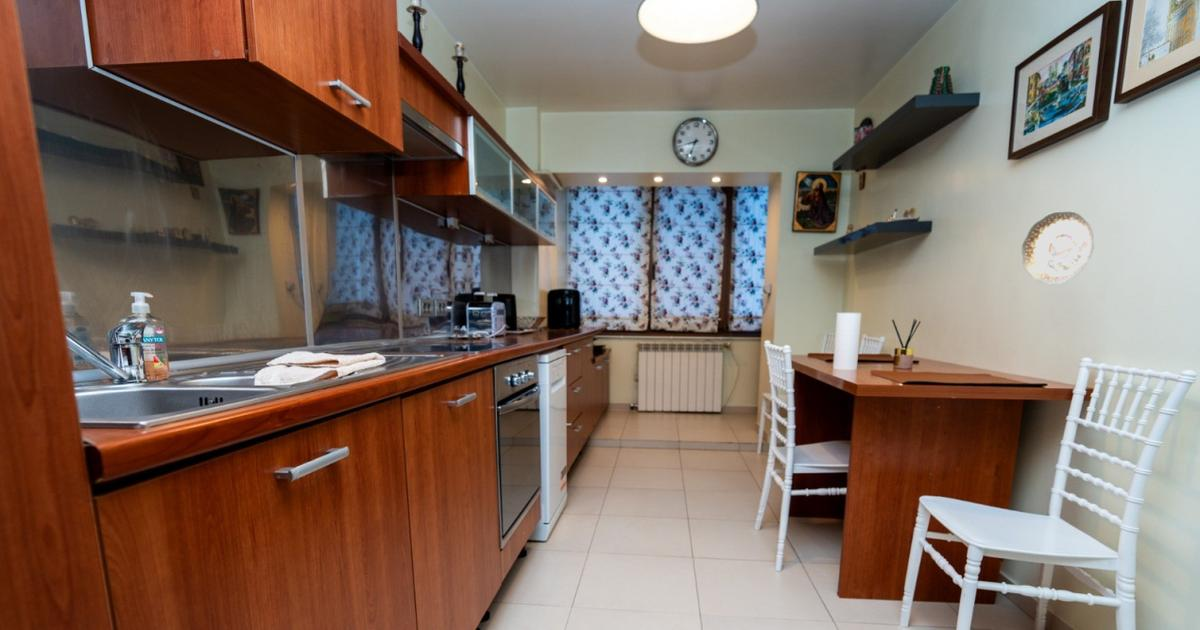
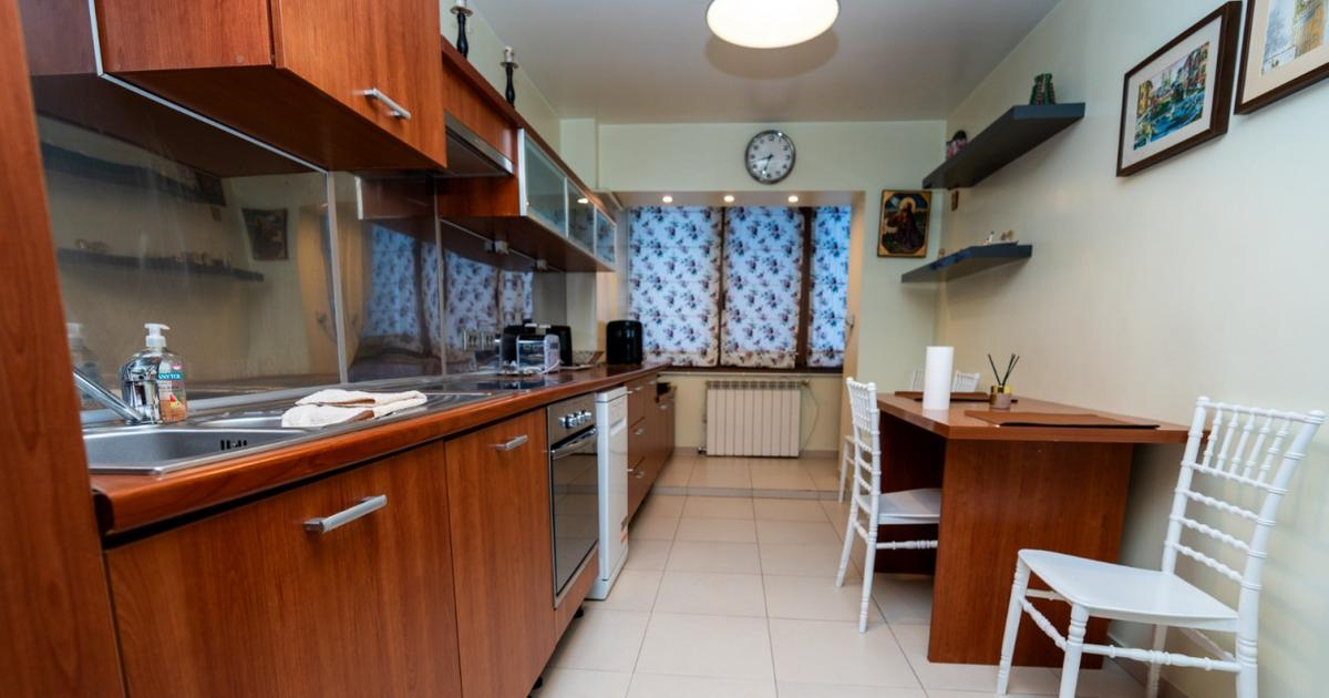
- decorative plate (1058, 248)
